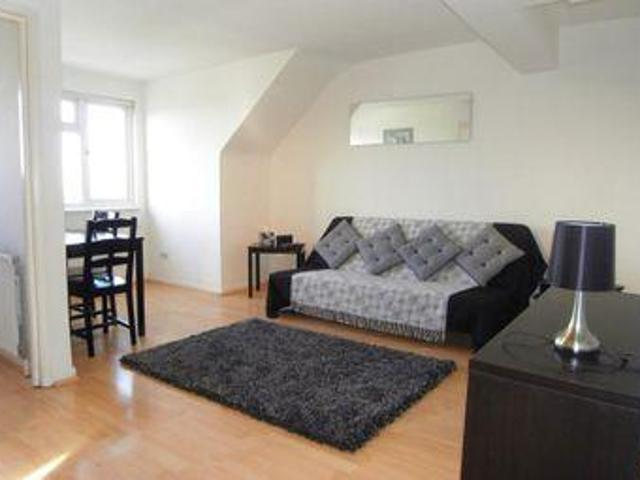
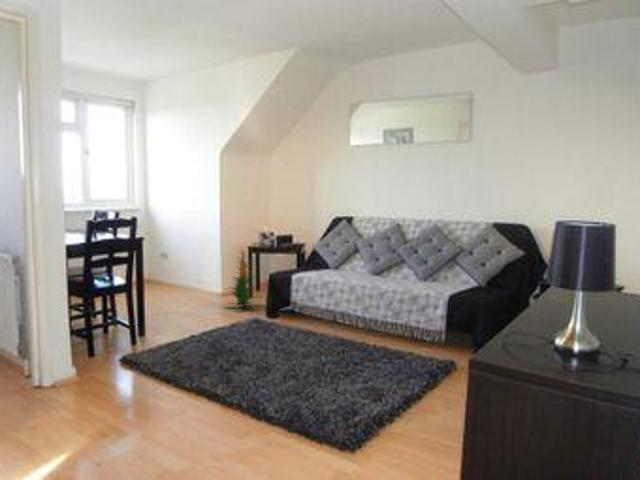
+ indoor plant (243, 277)
